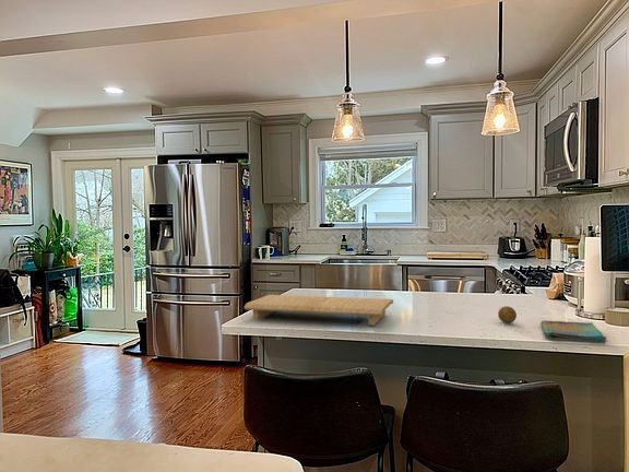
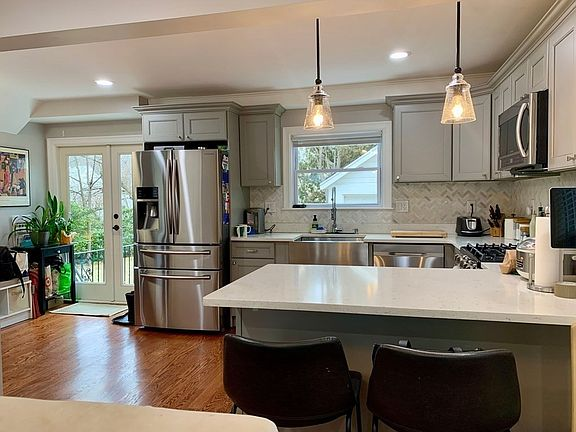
- cutting board (320, 308)
- fruit (507, 315)
- dish towel (570, 330)
